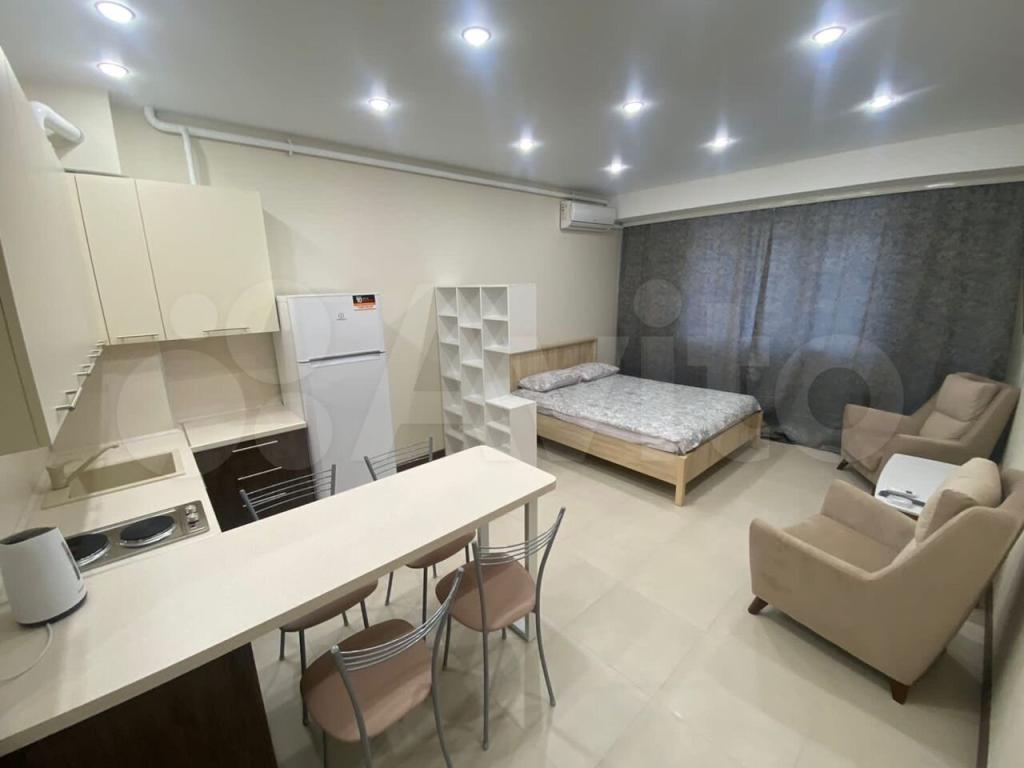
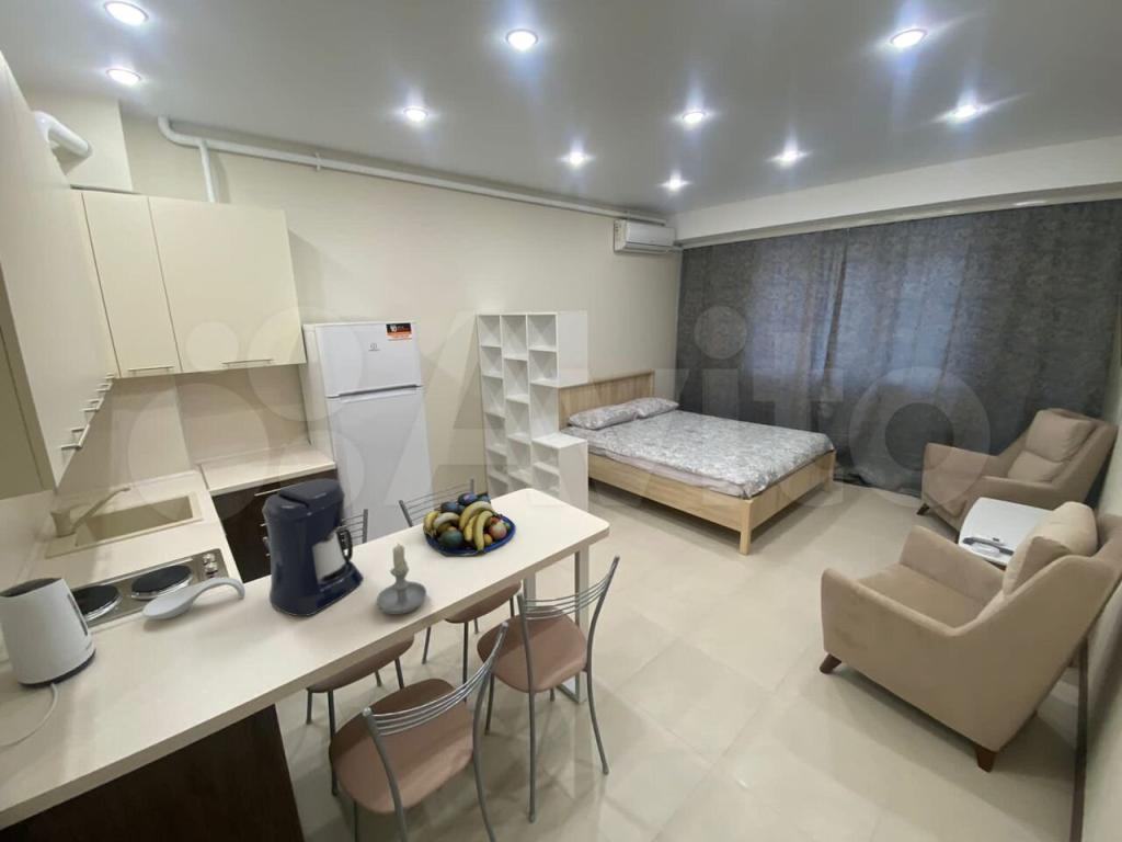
+ spoon rest (195, 595)
+ coffee maker (310, 541)
+ candle (400, 573)
+ fruit bowl (470, 516)
